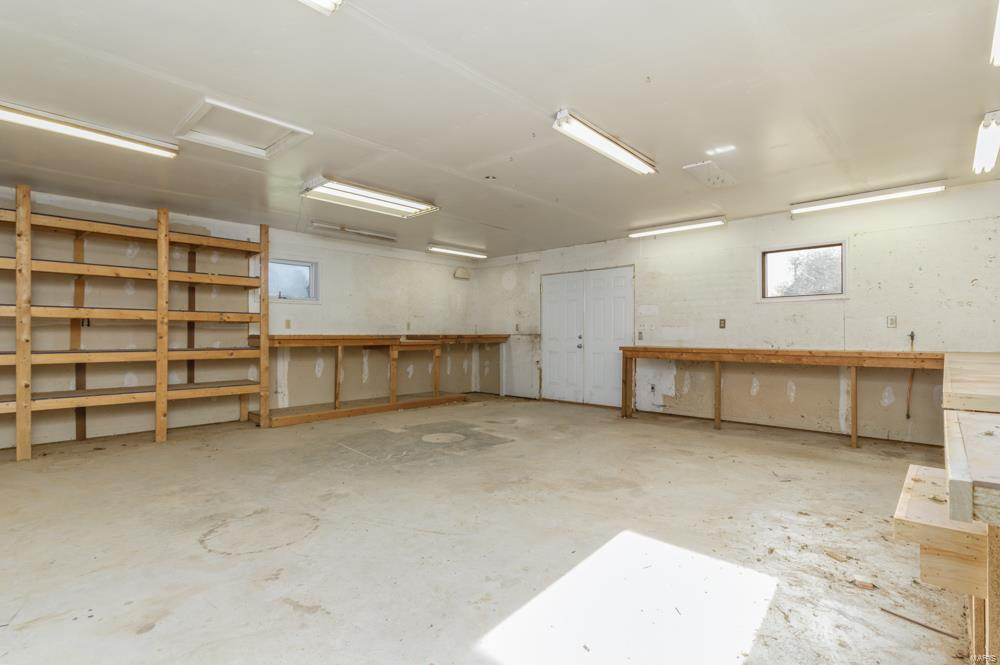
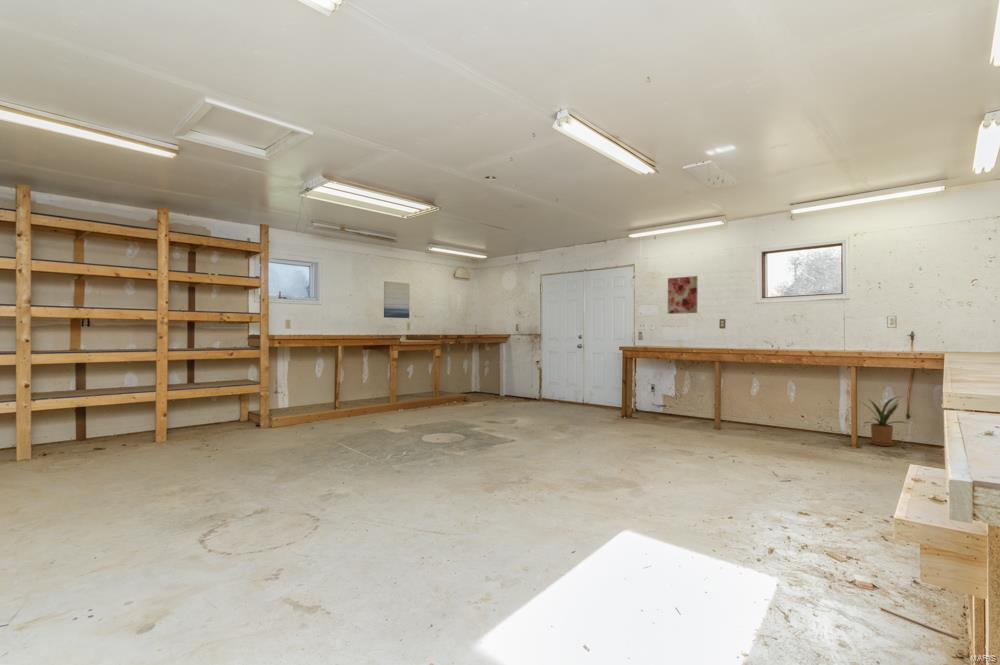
+ wall art (682, 295)
+ wall art (396, 300)
+ house plant (880, 419)
